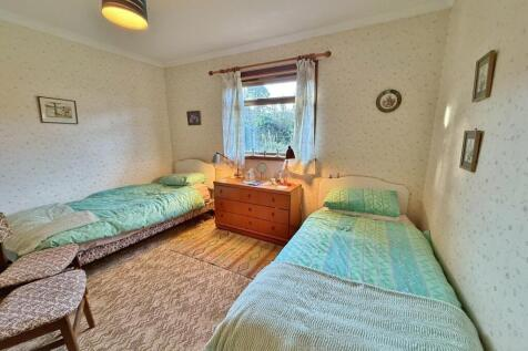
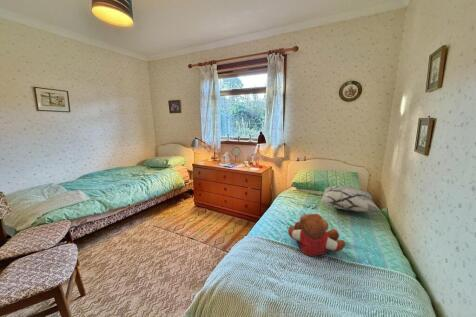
+ teddy bear (314, 228)
+ decorative pillow (347, 197)
